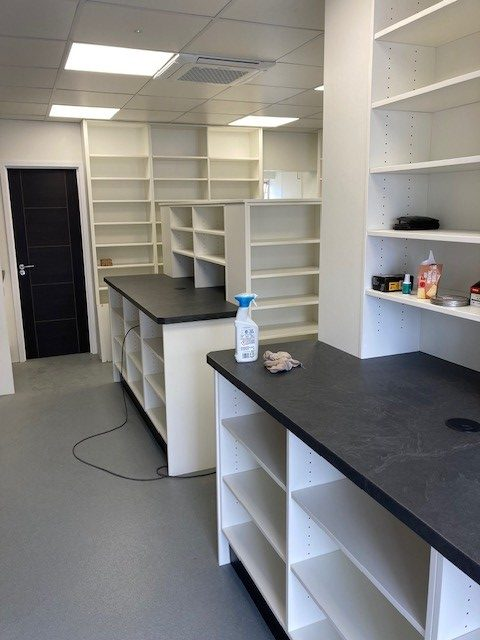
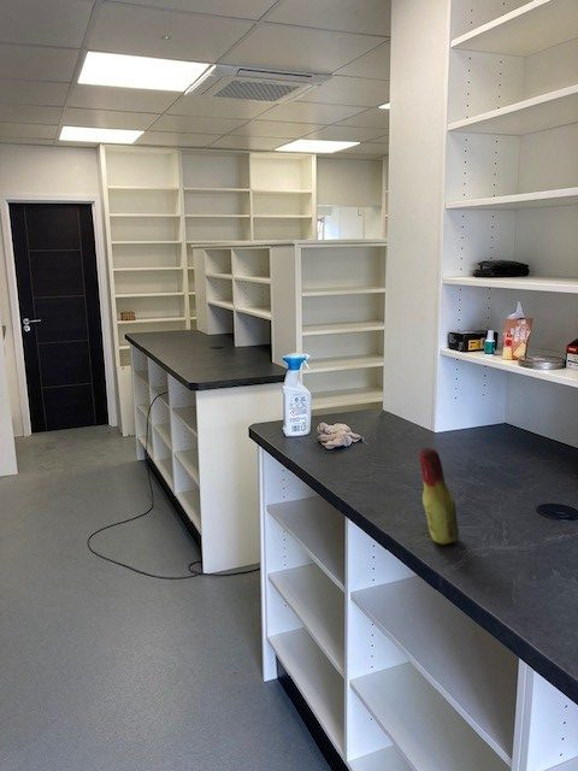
+ bottle (437, 493)
